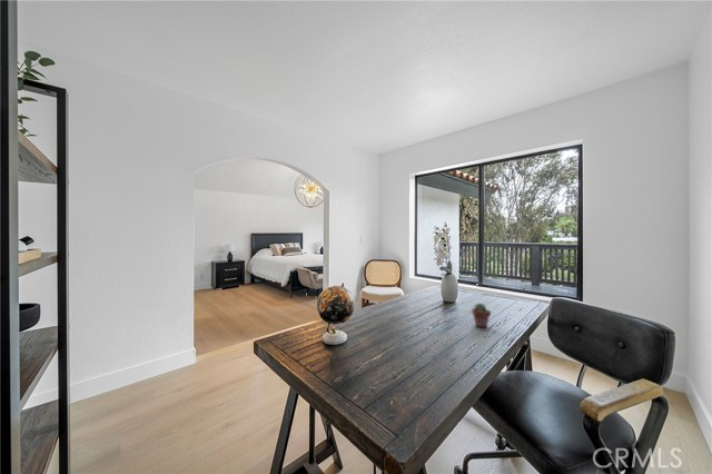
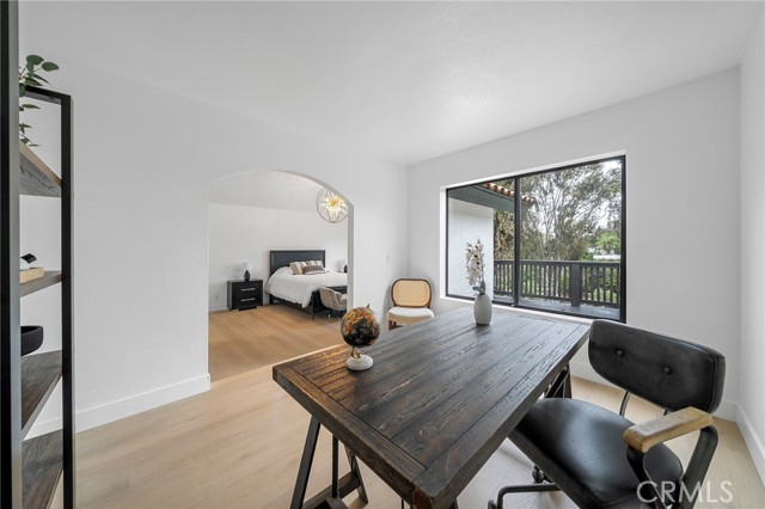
- potted succulent (481, 314)
